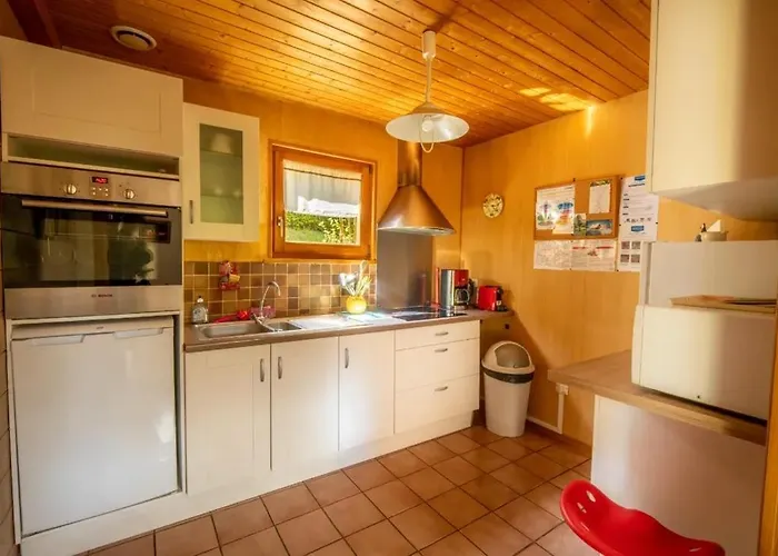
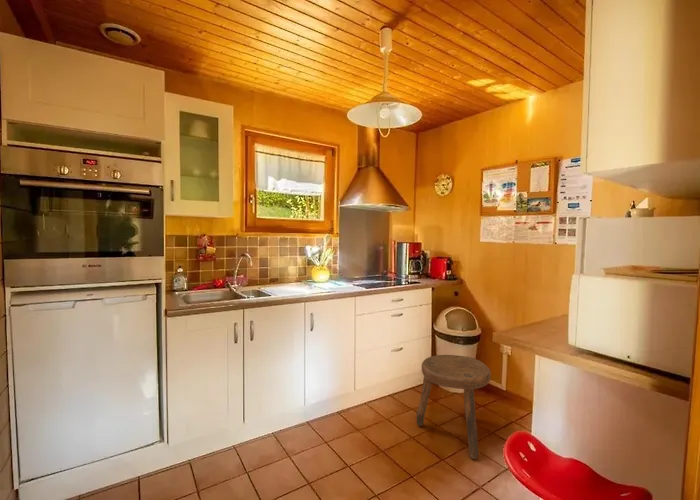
+ stool (464, 401)
